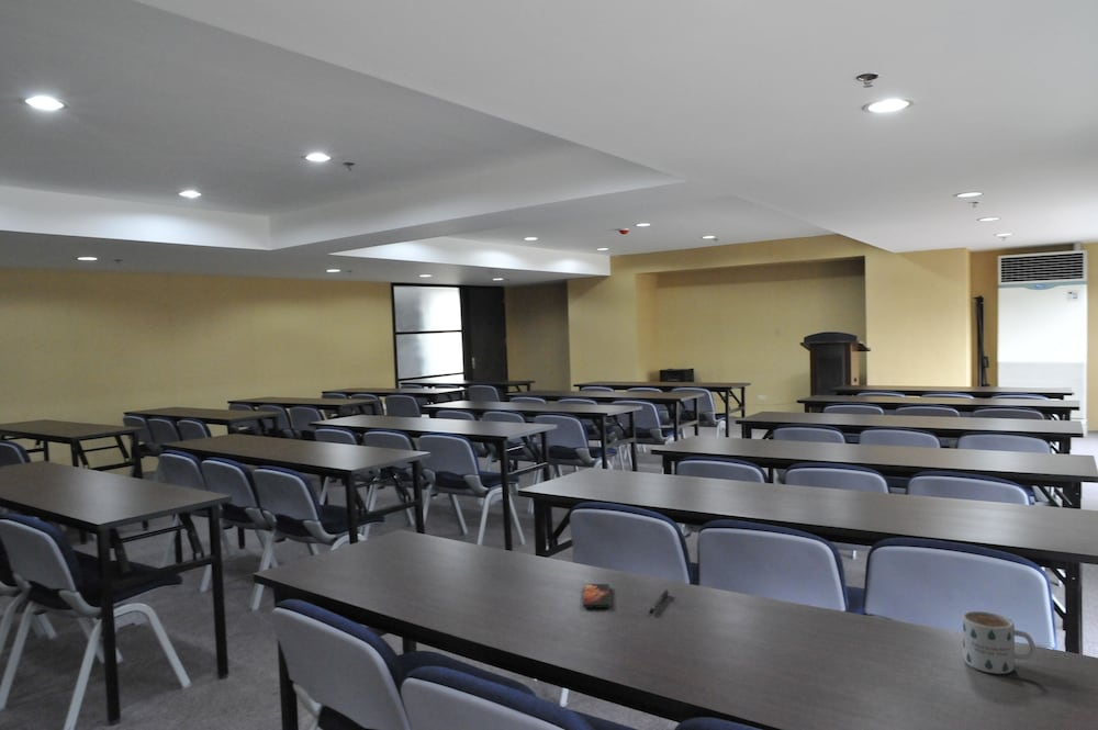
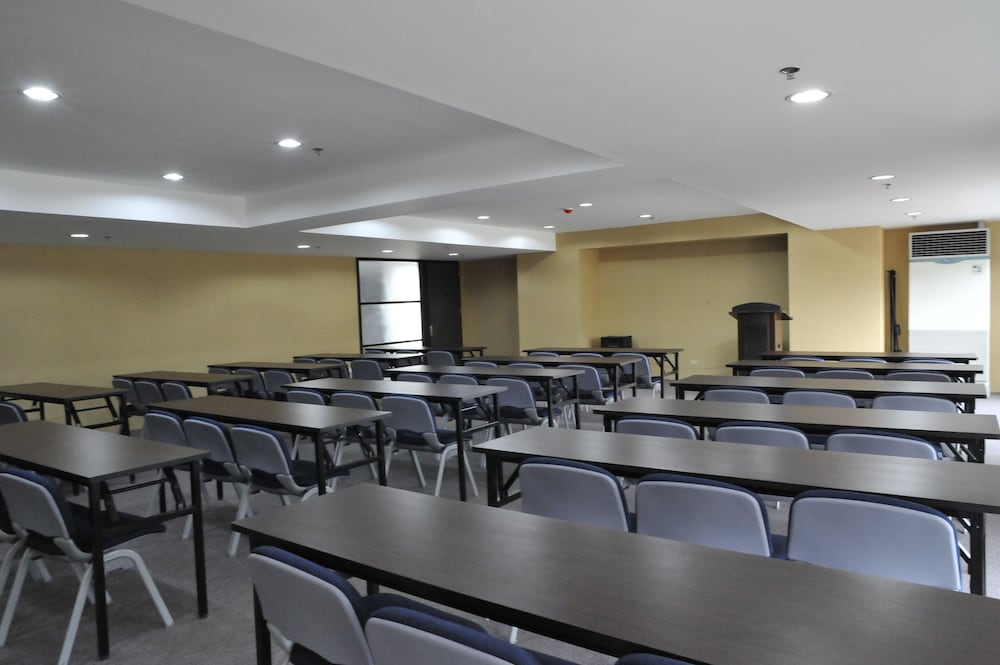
- mug (998, 643)
- smartphone (596, 595)
- pen (659, 600)
